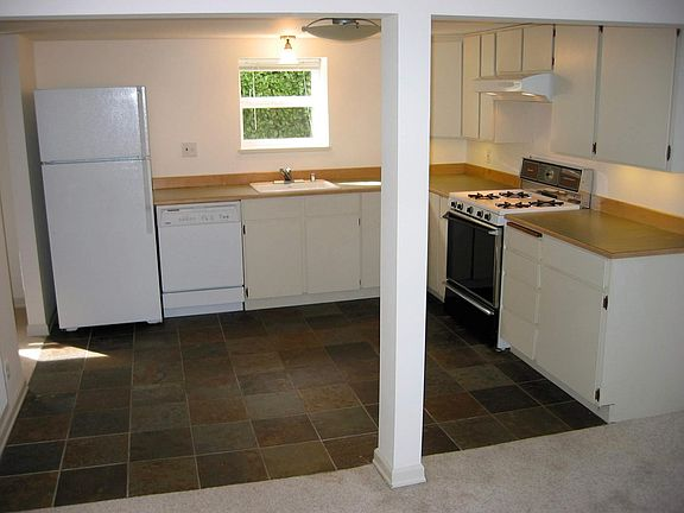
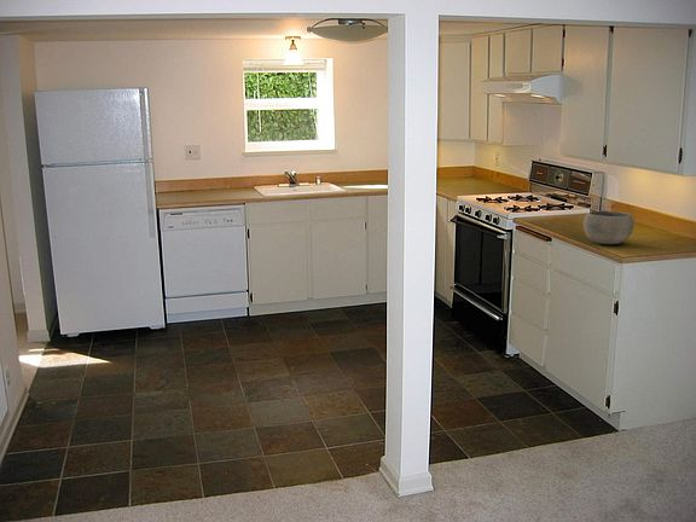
+ bowl (608, 228)
